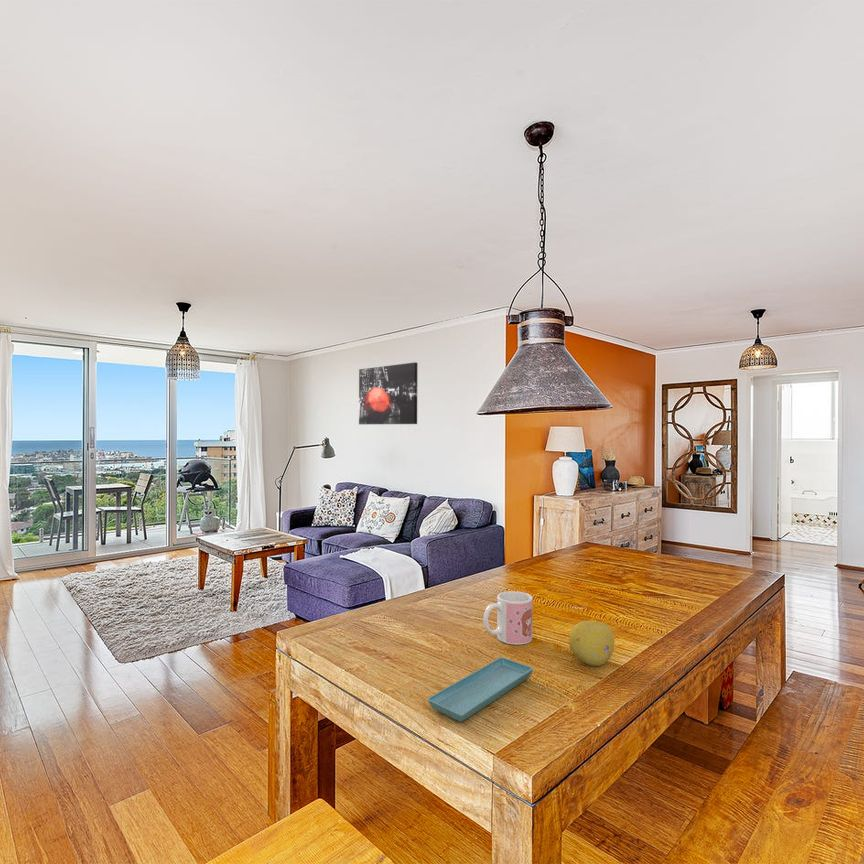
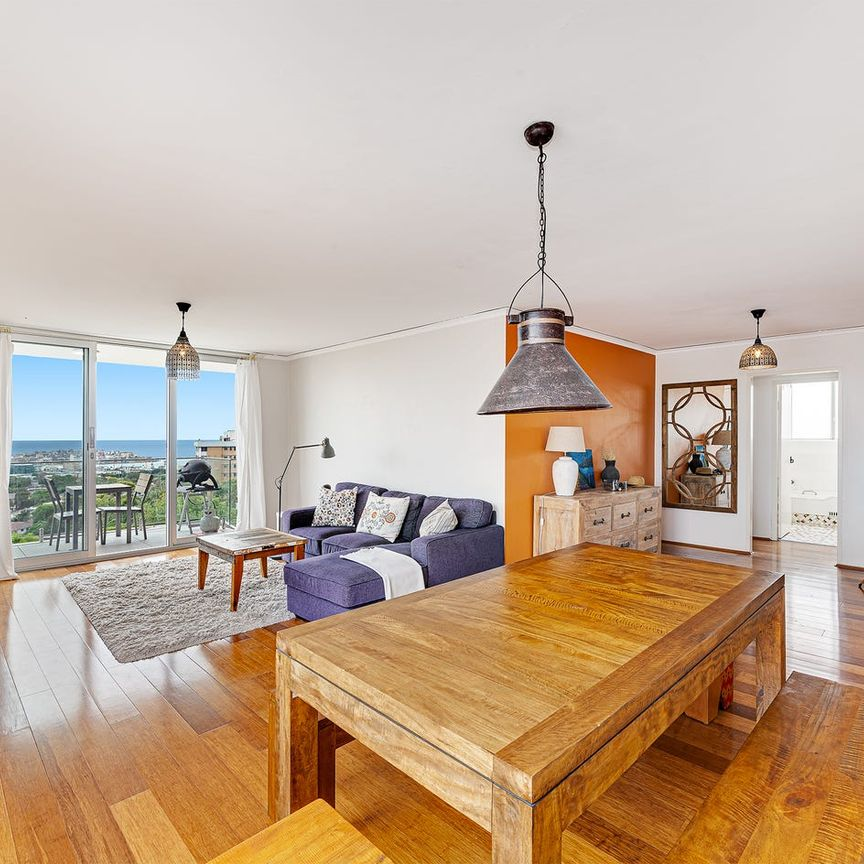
- wall art (386, 395)
- saucer (483, 687)
- mug (509, 618)
- fruit (591, 641)
